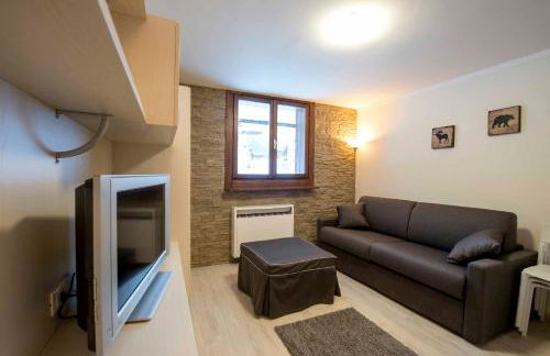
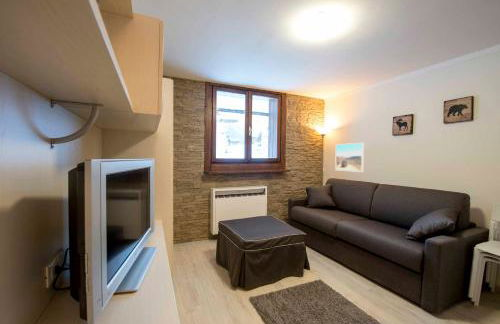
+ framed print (348, 157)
